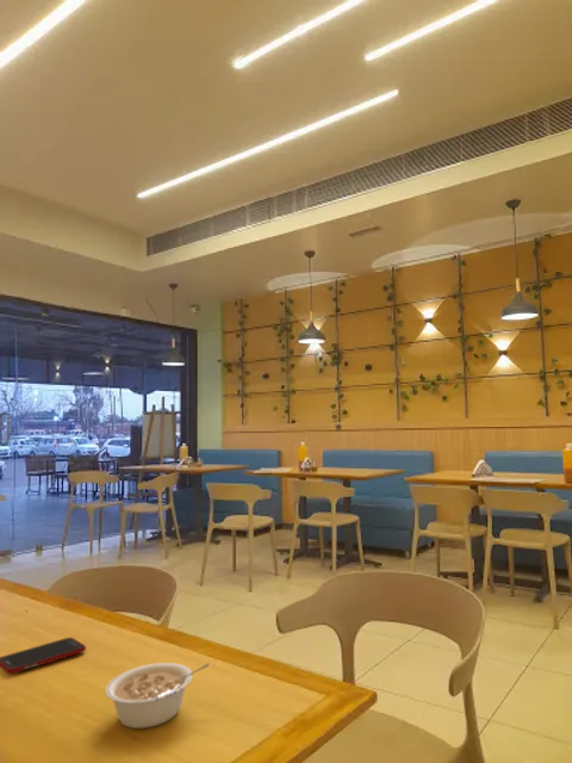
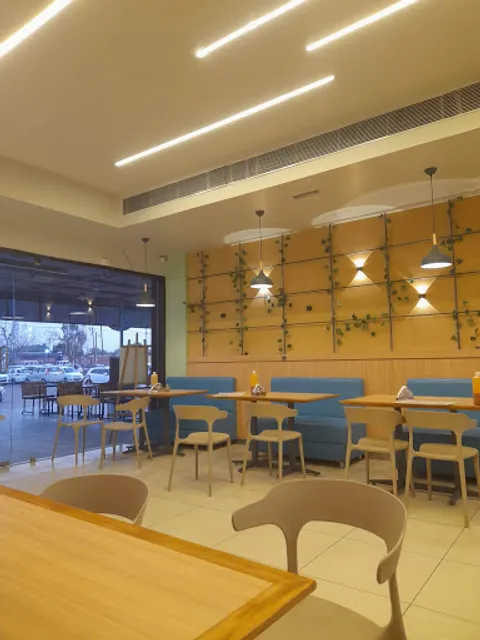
- cell phone (42, 655)
- legume (153, 691)
